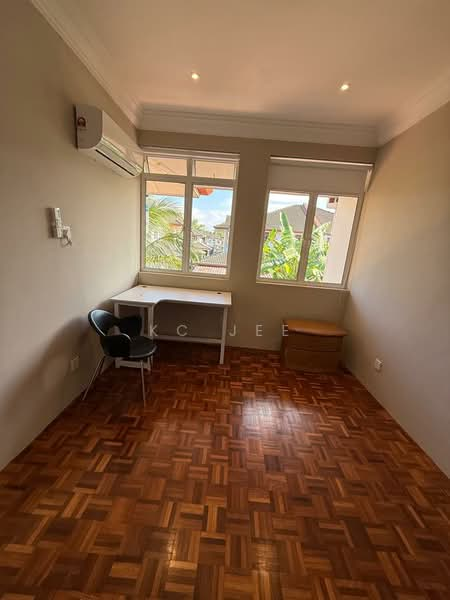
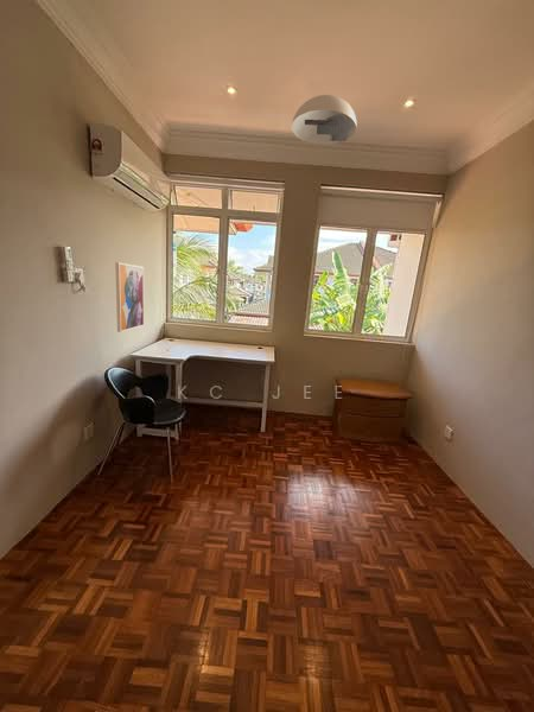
+ wall art (131, 297)
+ ceiling light (324, 115)
